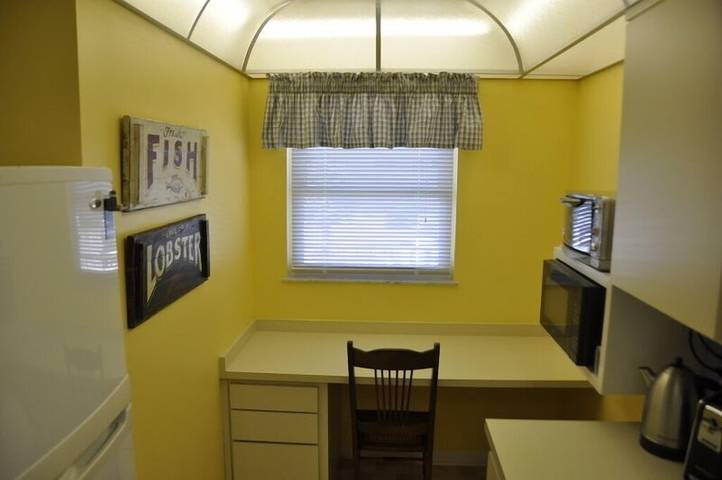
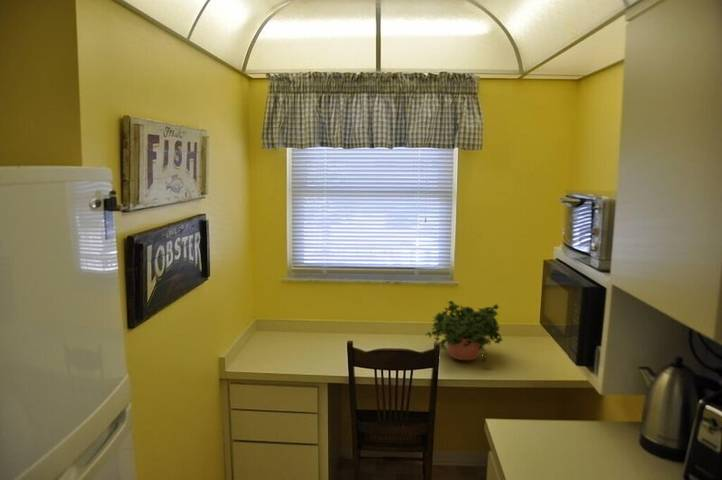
+ potted plant (463, 330)
